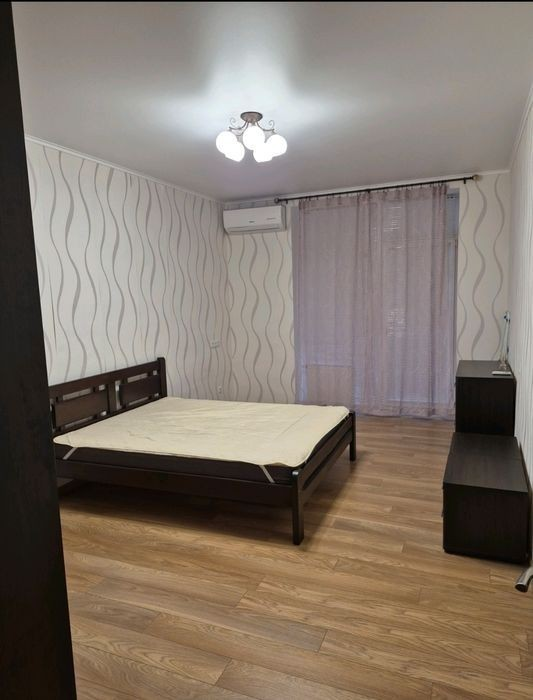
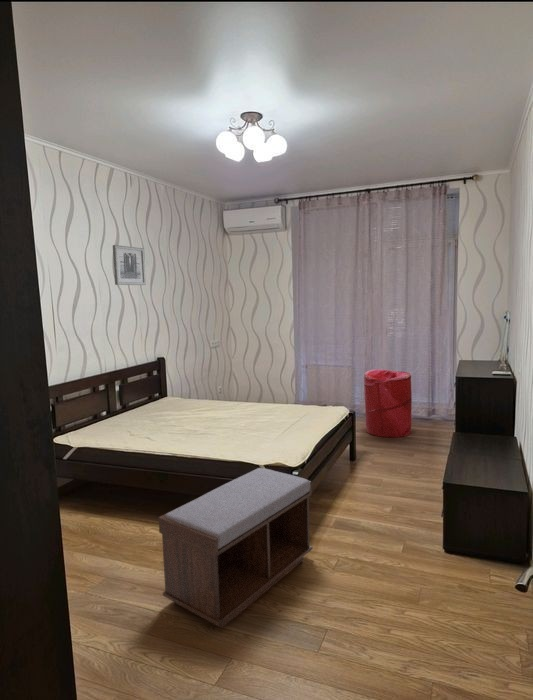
+ wall art (130, 265)
+ laundry hamper (387, 401)
+ bench (242, 537)
